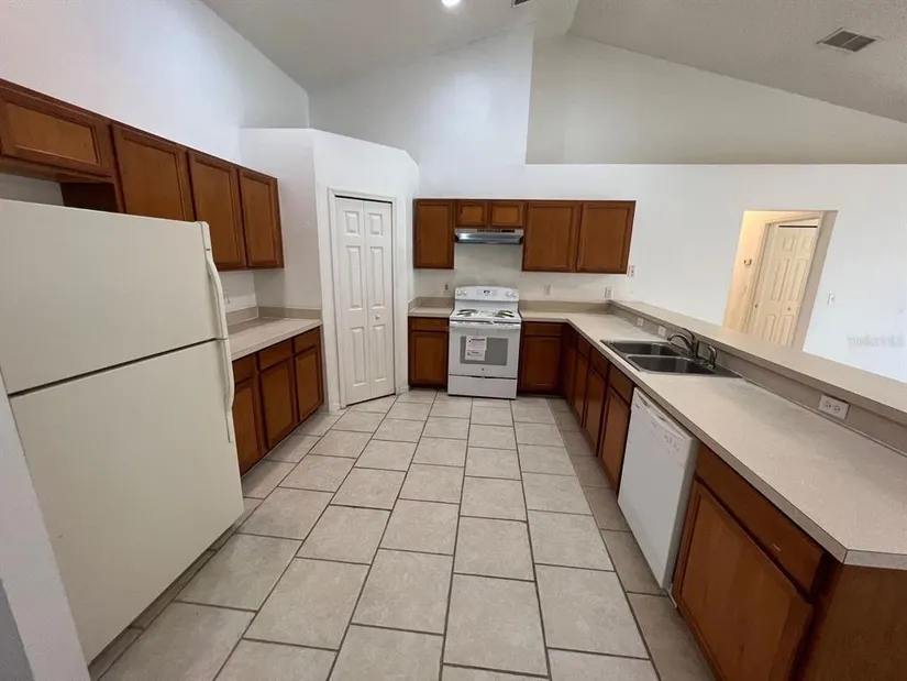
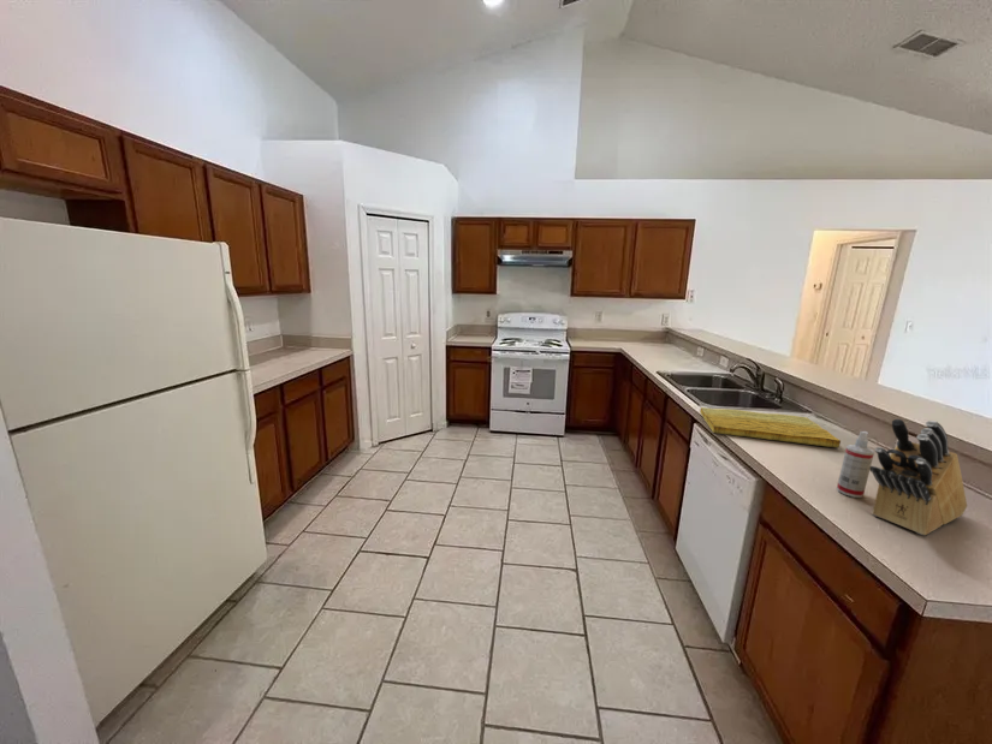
+ cutting board (762, 423)
+ knife block (923, 468)
+ spray bottle (856, 463)
